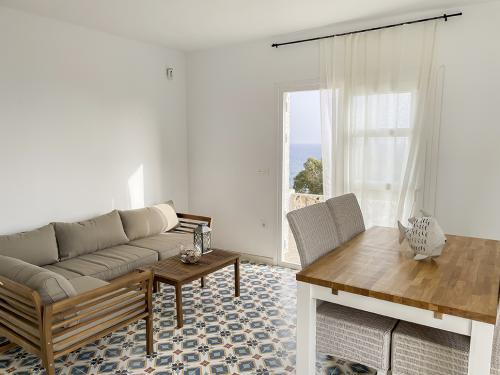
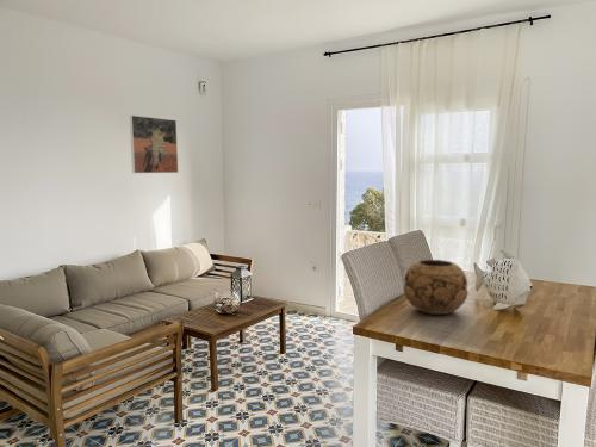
+ decorative bowl (435, 286)
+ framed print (155, 145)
